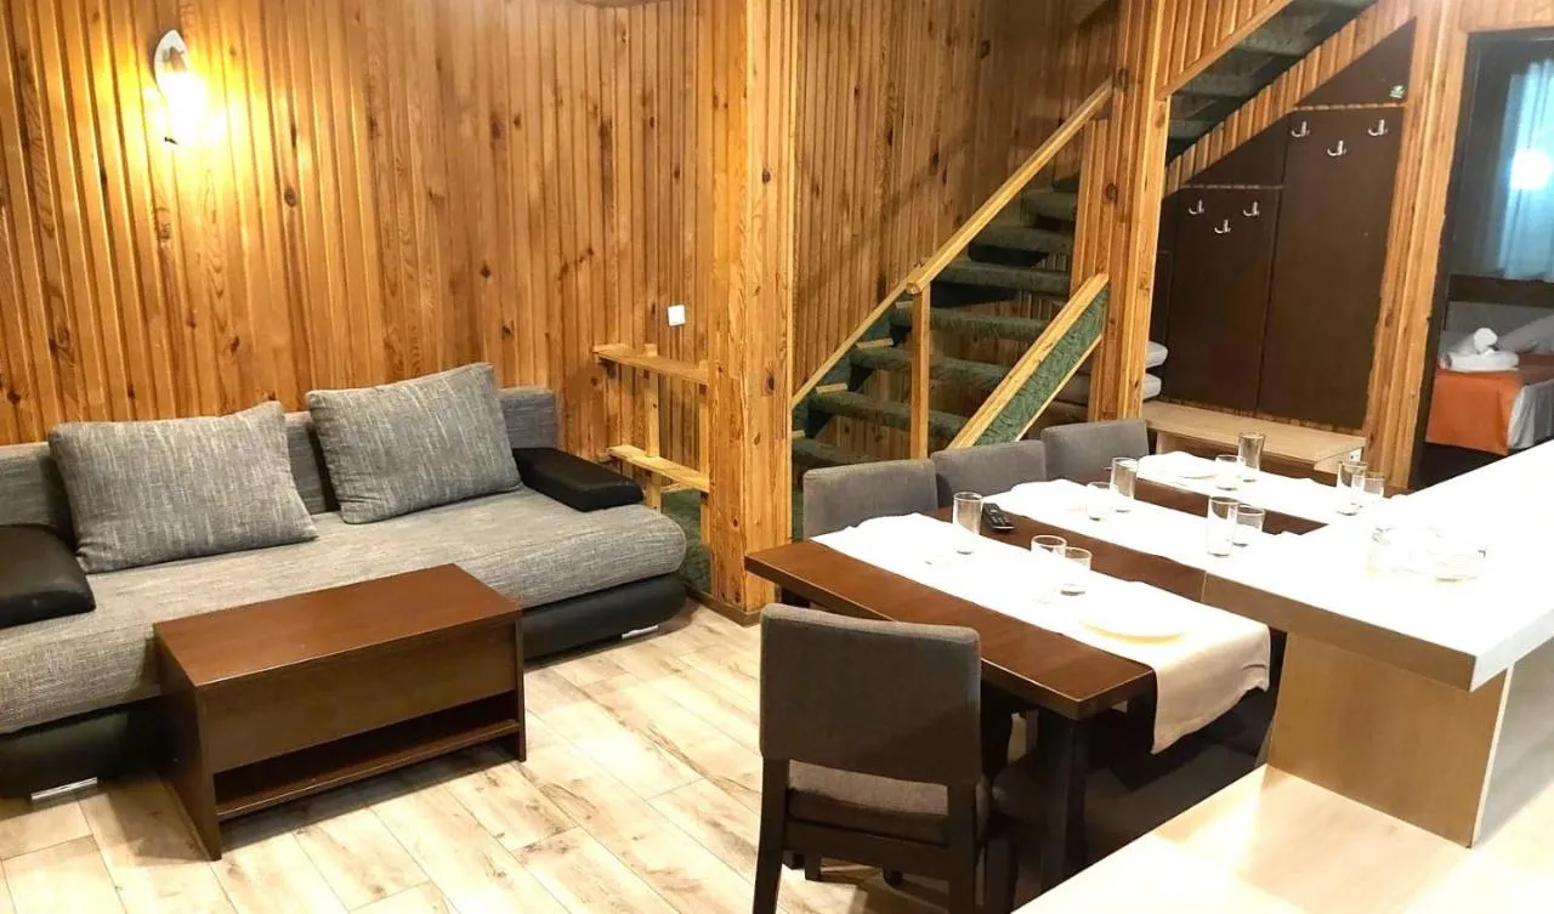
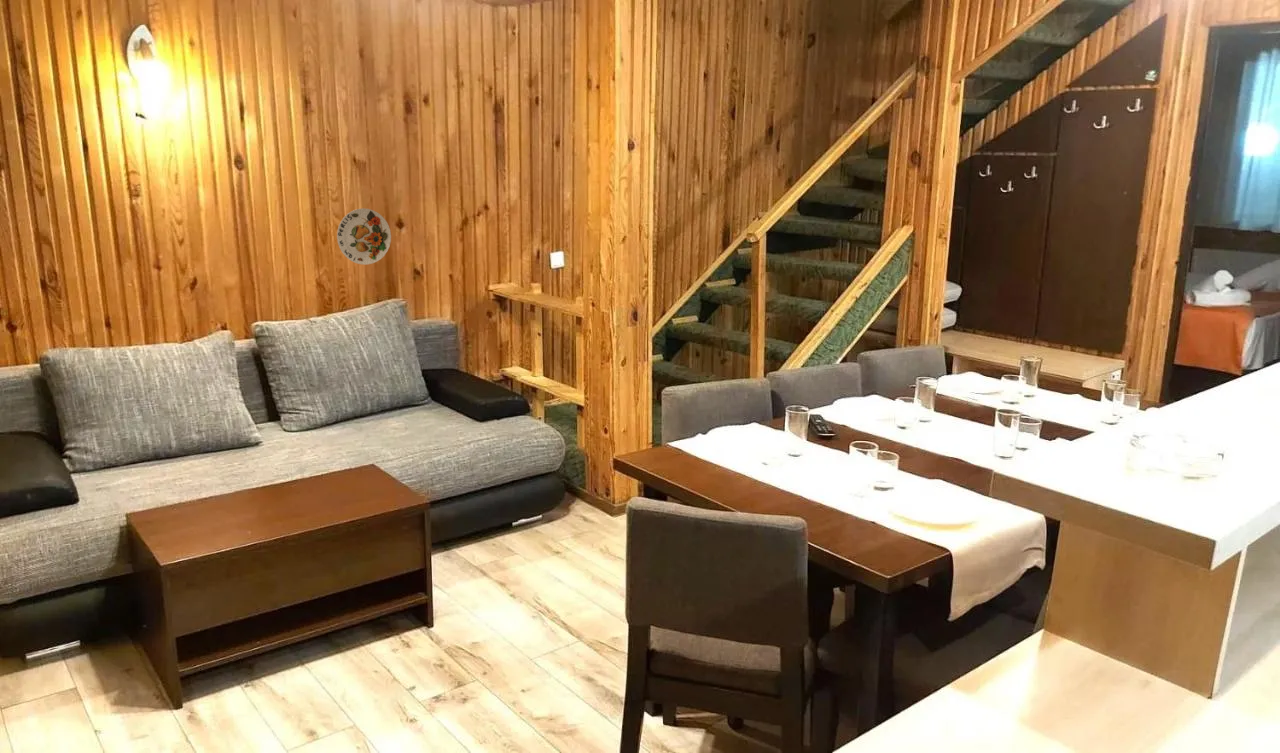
+ decorative plate (364, 236)
